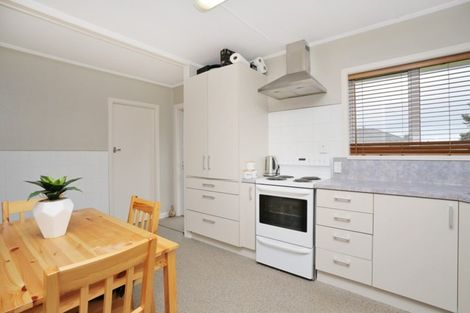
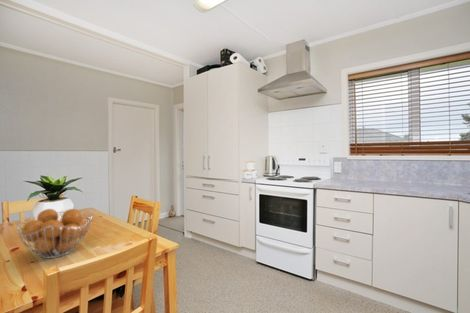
+ fruit basket (57, 231)
